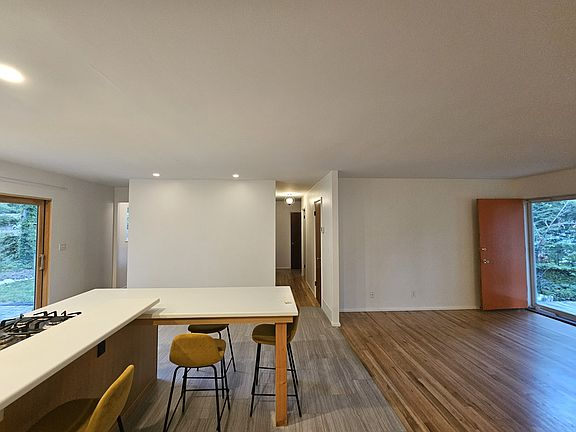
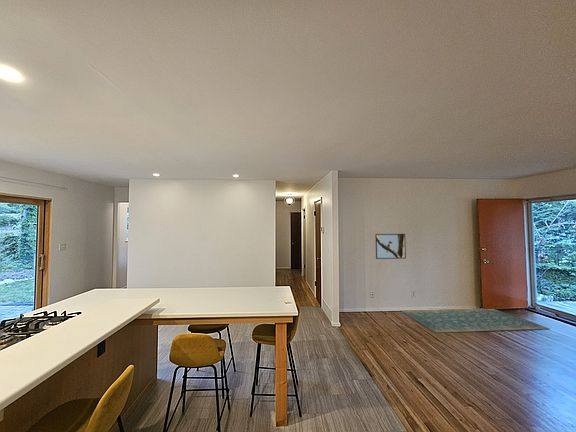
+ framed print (390, 246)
+ rug (467, 318)
